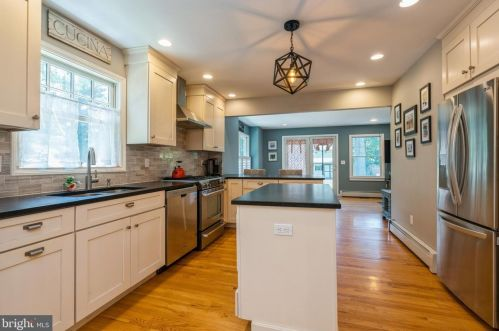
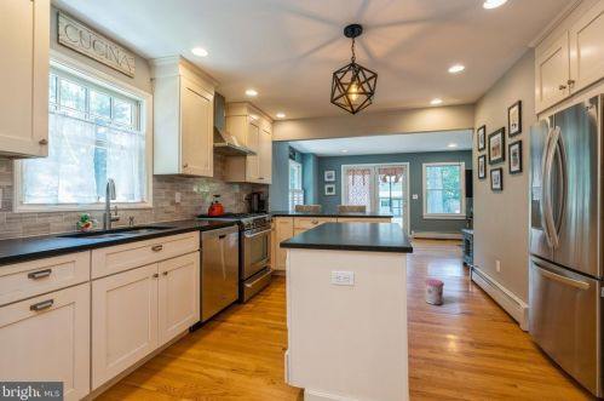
+ trash can (433, 291)
